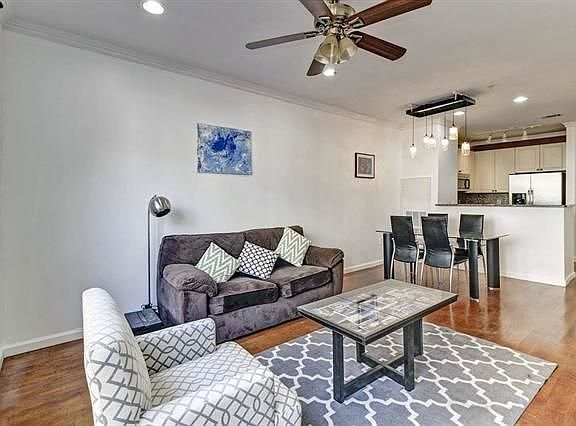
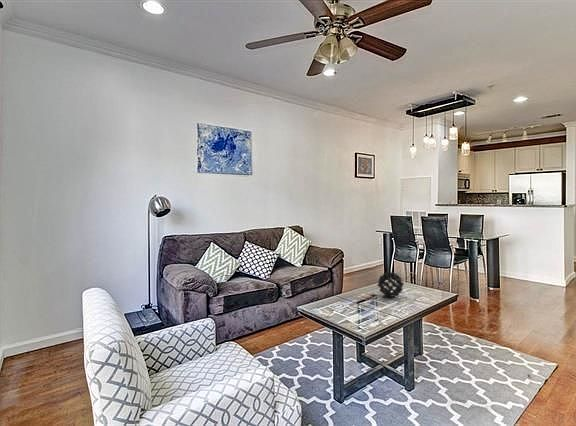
+ decorative ball (391, 283)
